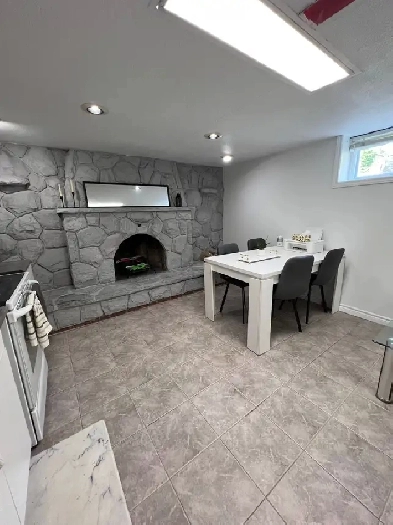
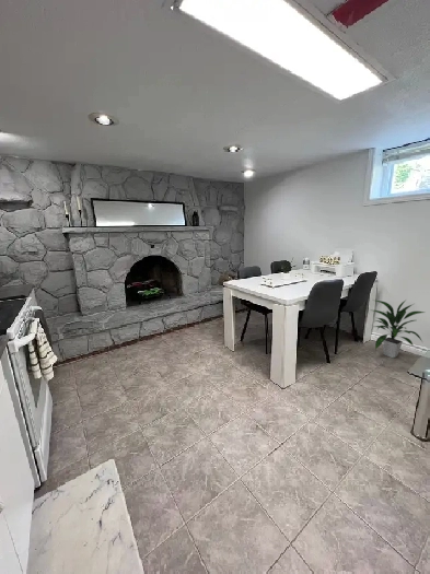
+ indoor plant (392, 327)
